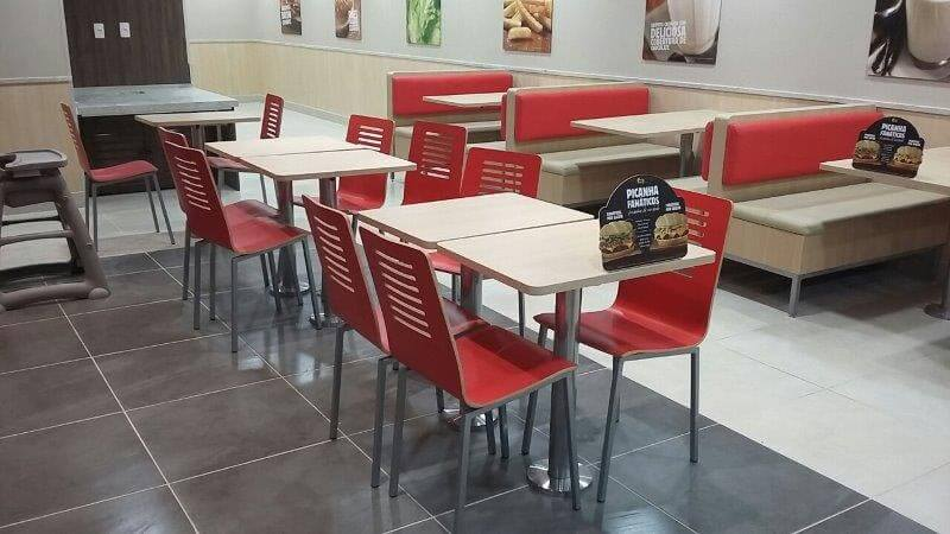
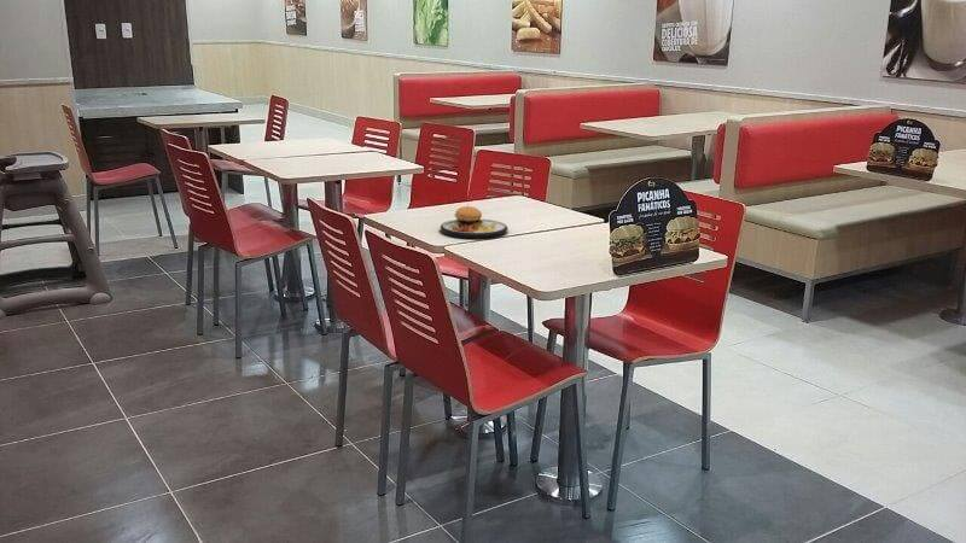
+ burger (473, 214)
